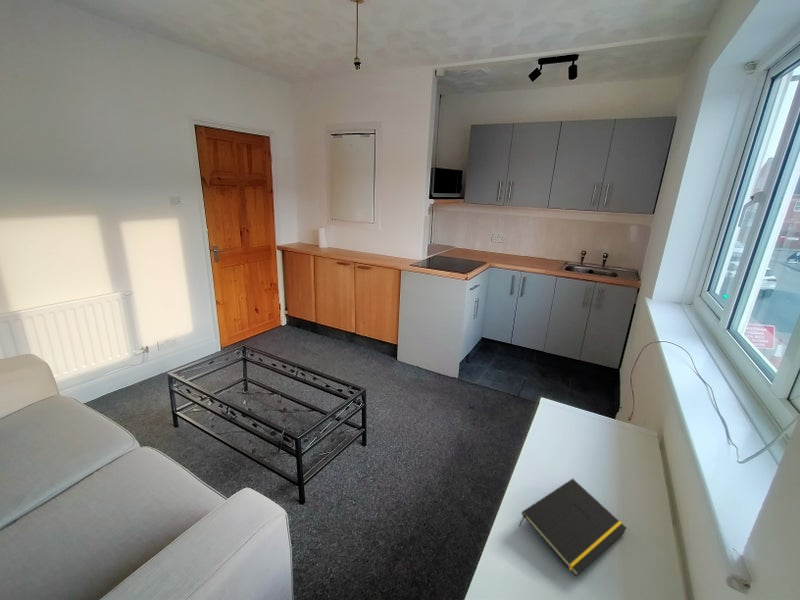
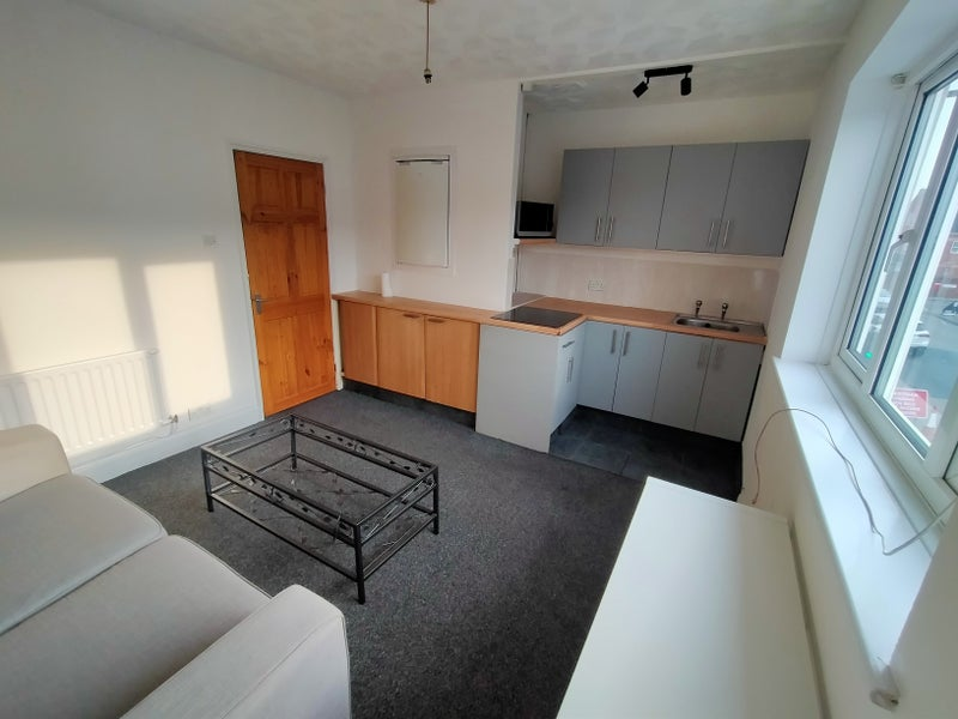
- notepad (574, 521)
